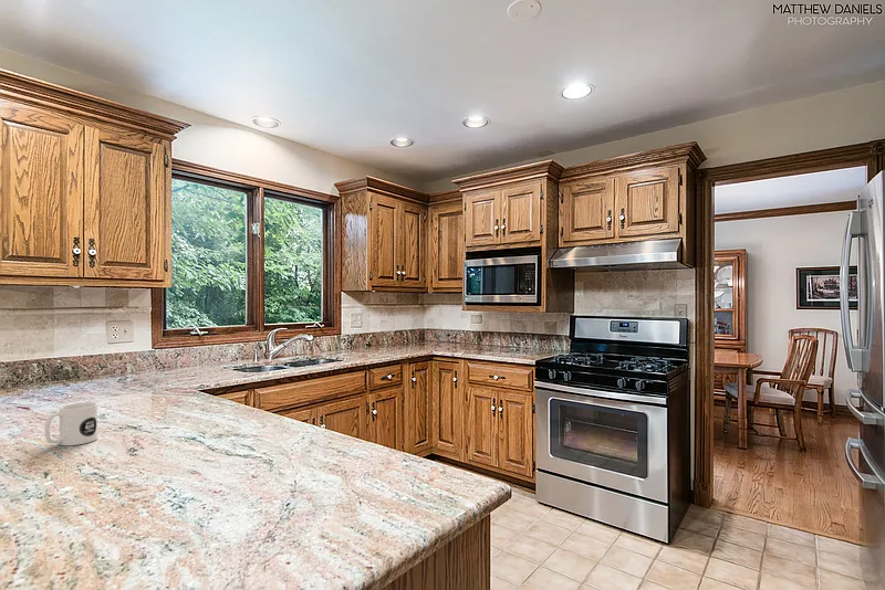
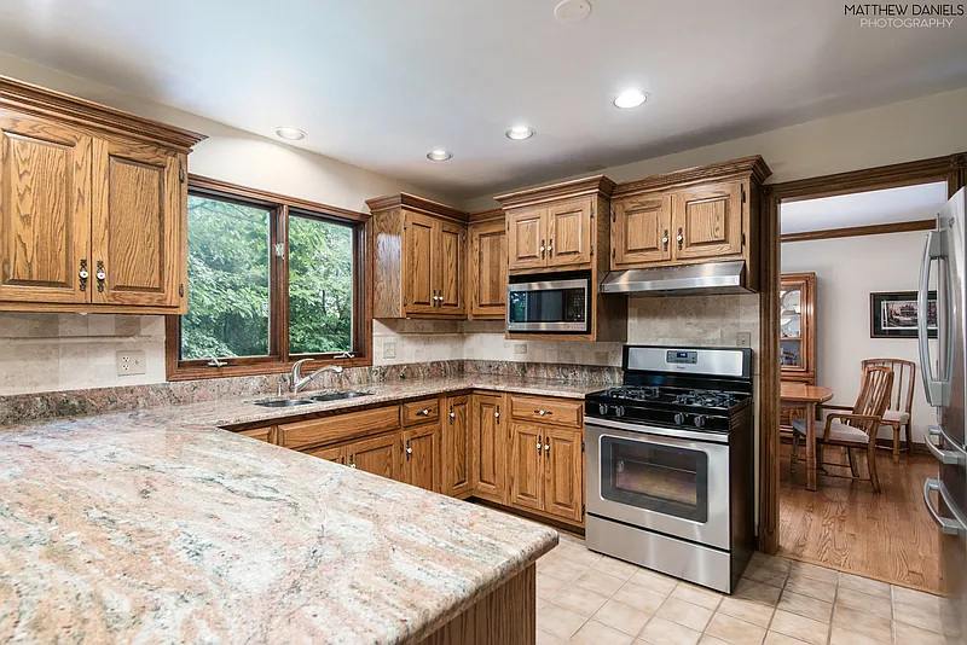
- mug (71, 424)
